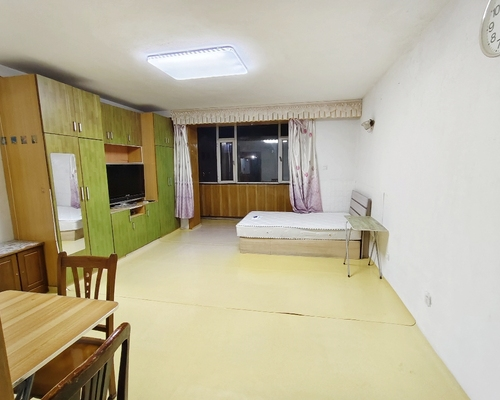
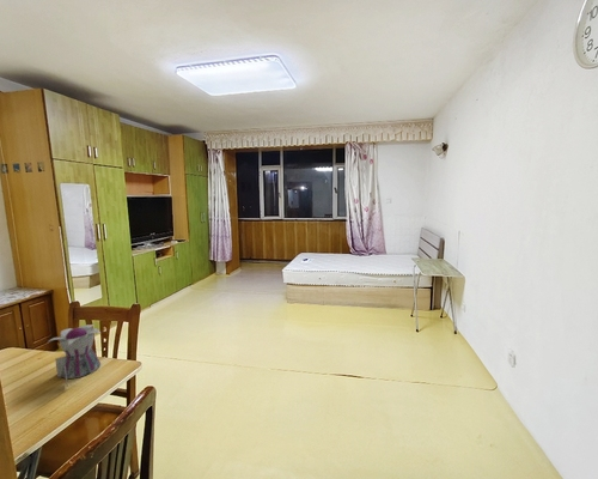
+ teapot (77, 351)
